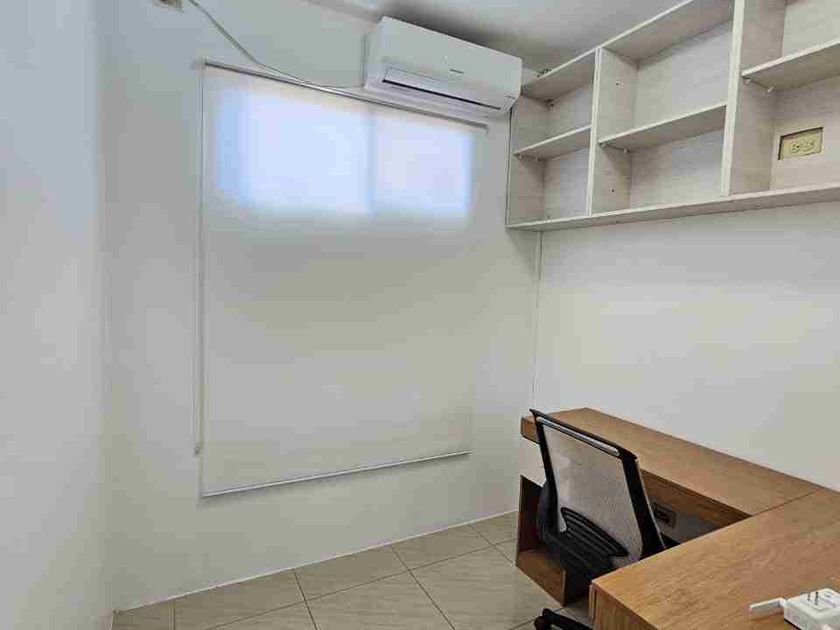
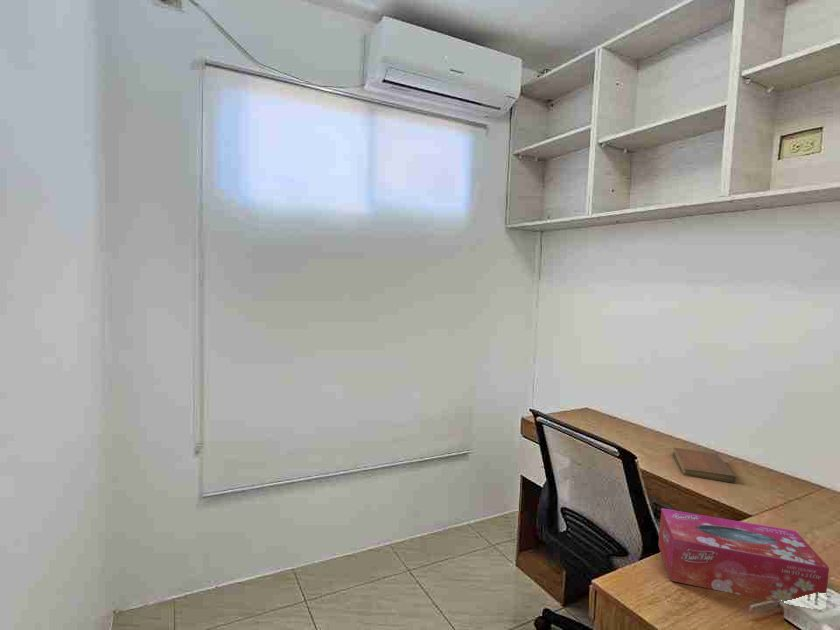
+ notebook (701, 463)
+ tissue box (734, 555)
